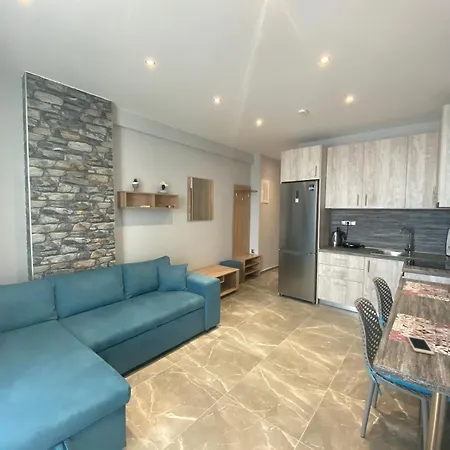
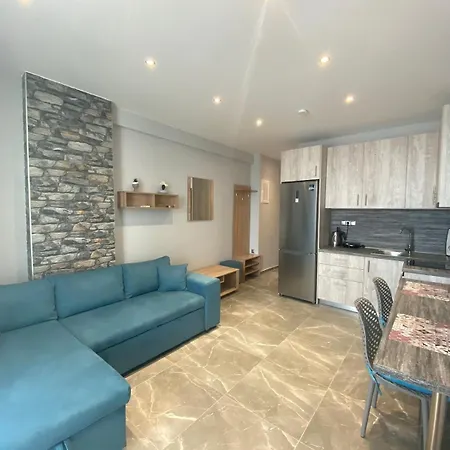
- cell phone (419, 344)
